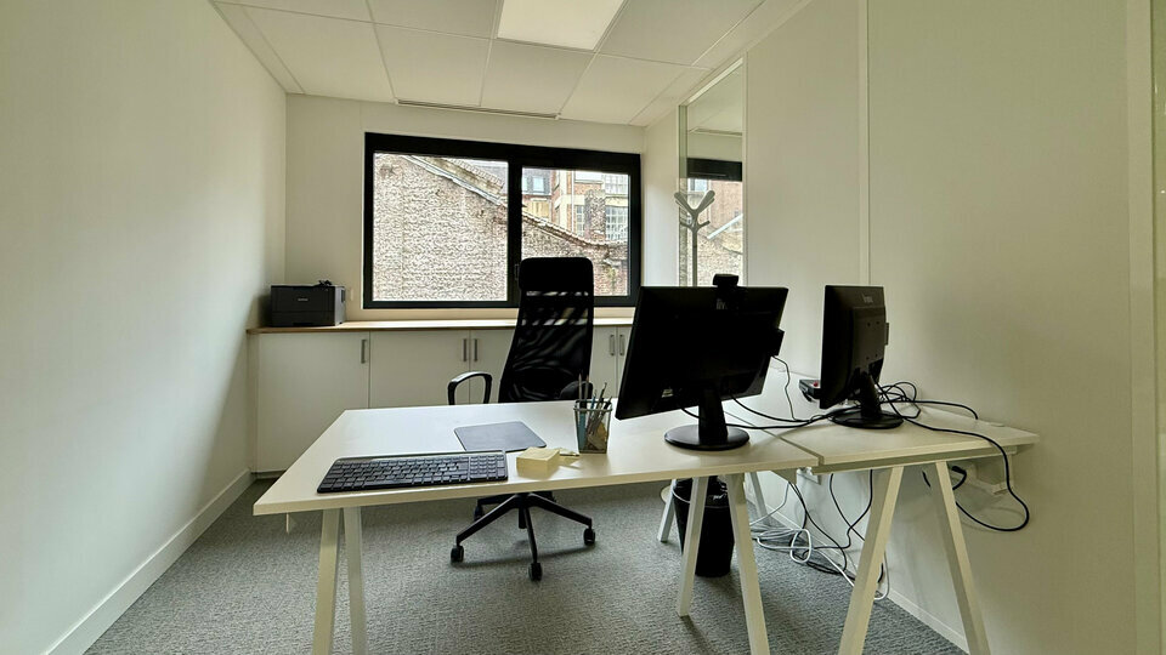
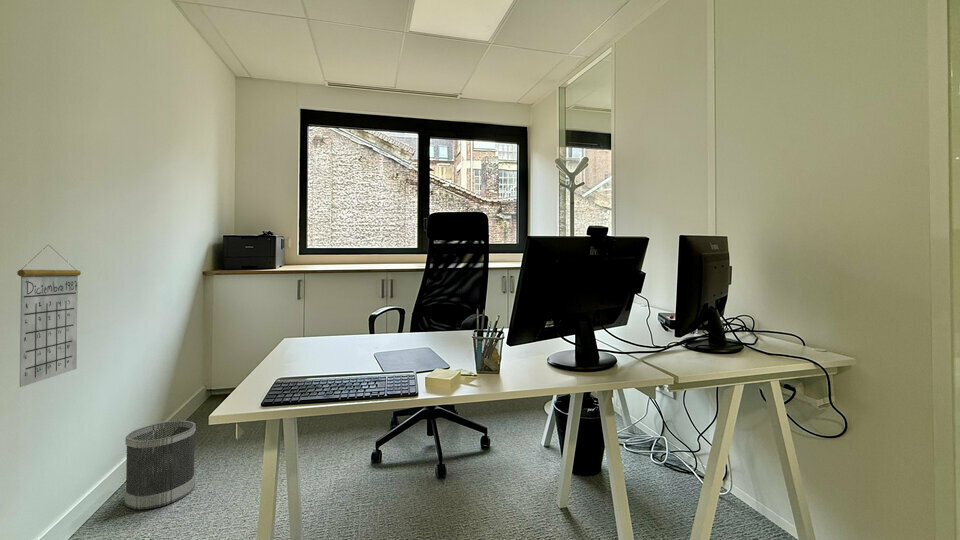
+ calendar (51, 310)
+ wastebasket (161, 462)
